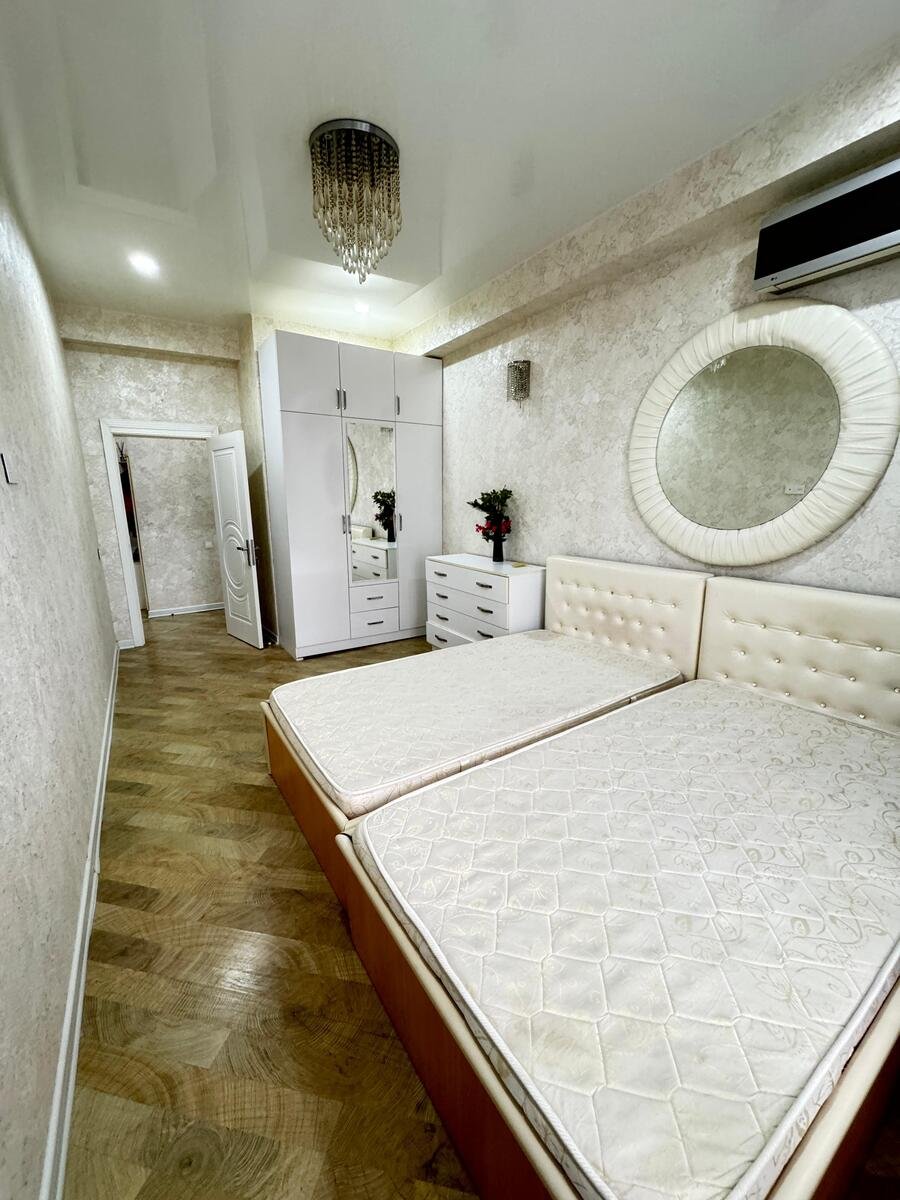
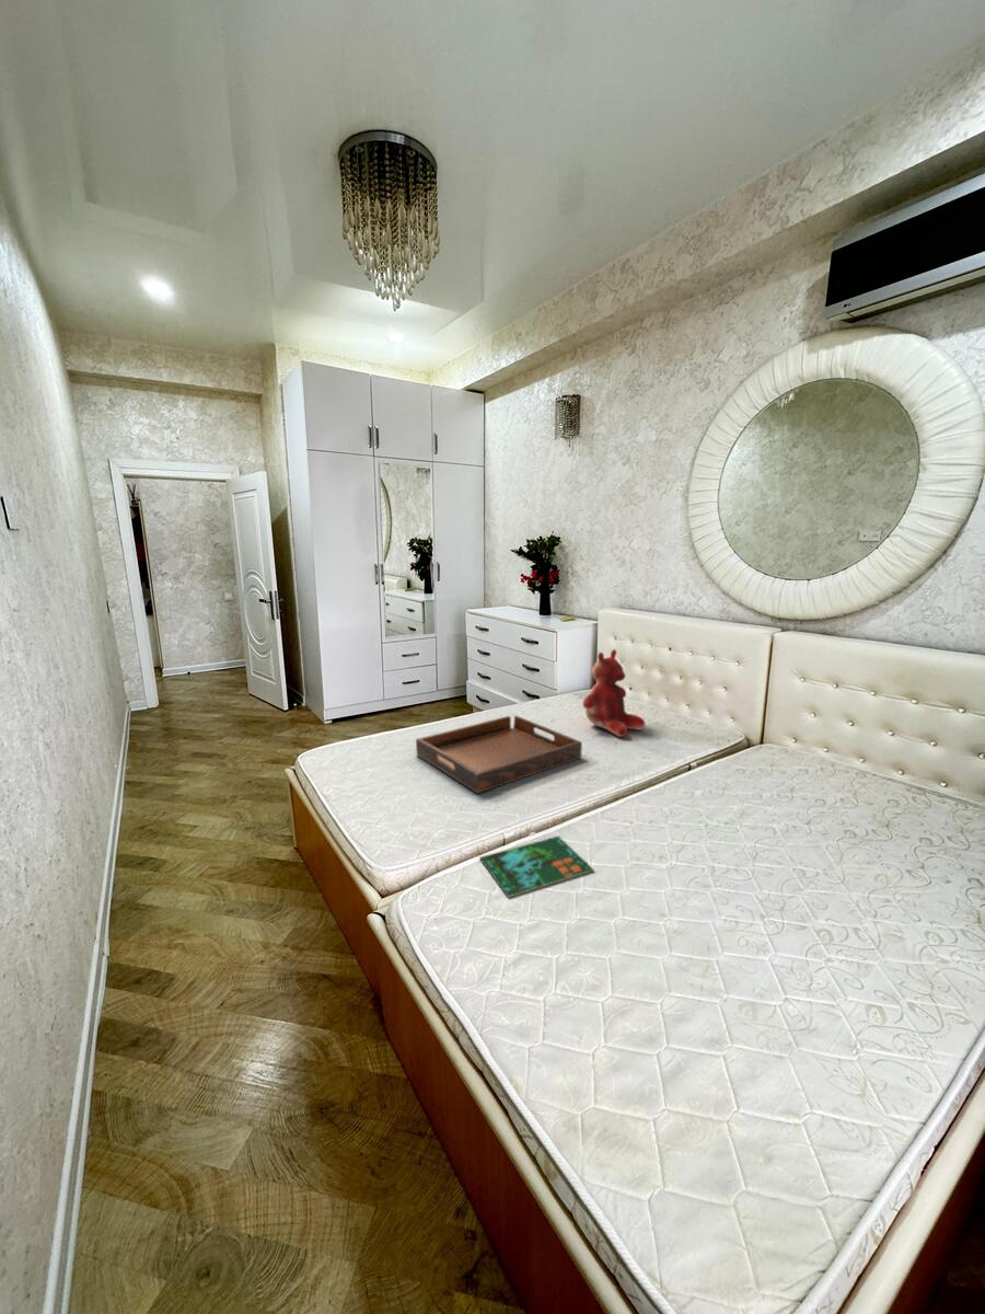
+ serving tray (498, 748)
+ teddy bear (615, 691)
+ book (535, 863)
